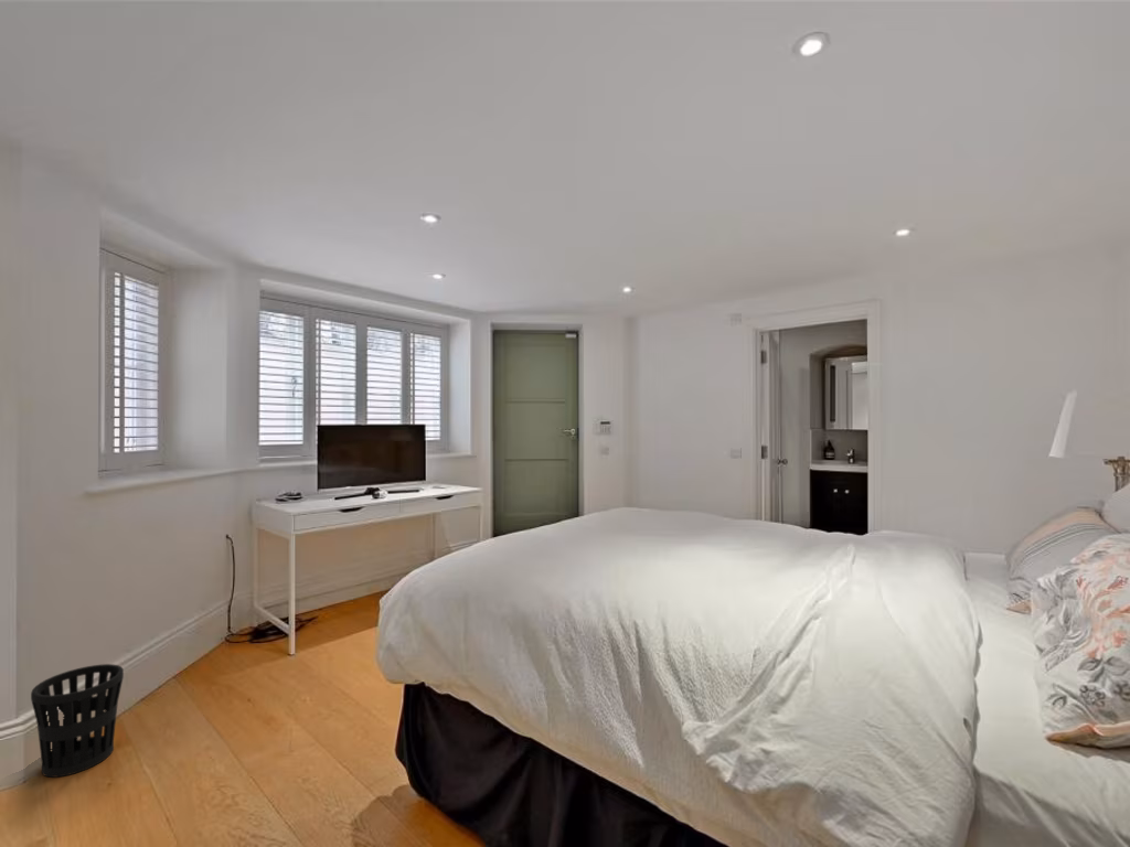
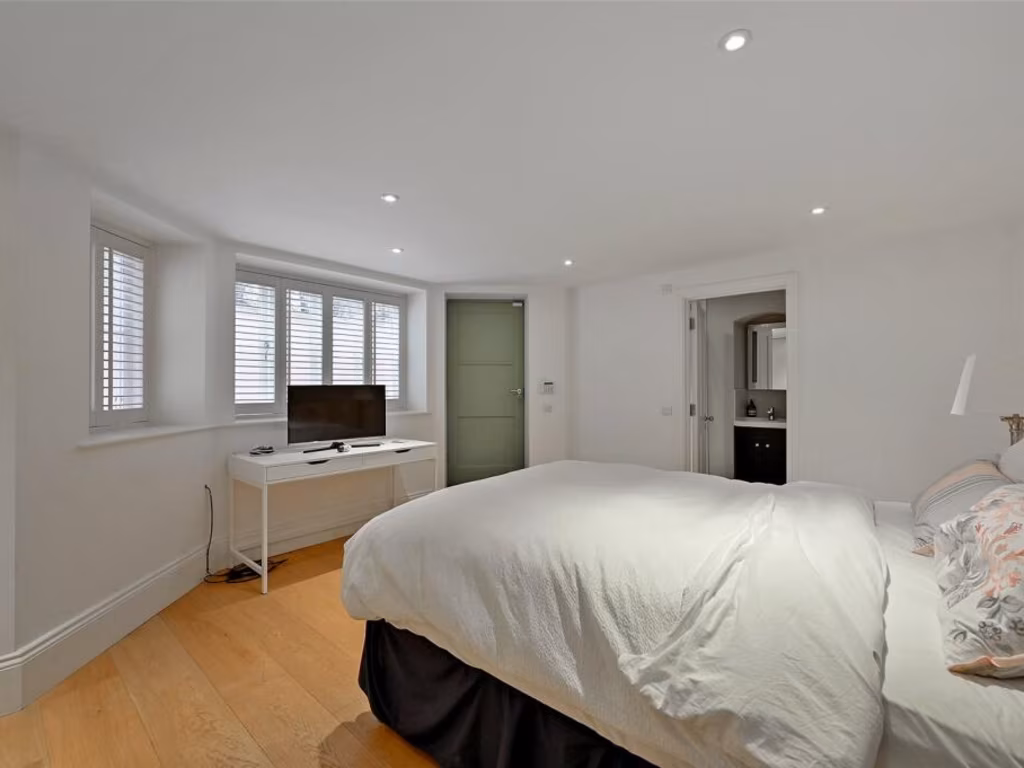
- wastebasket (81, 719)
